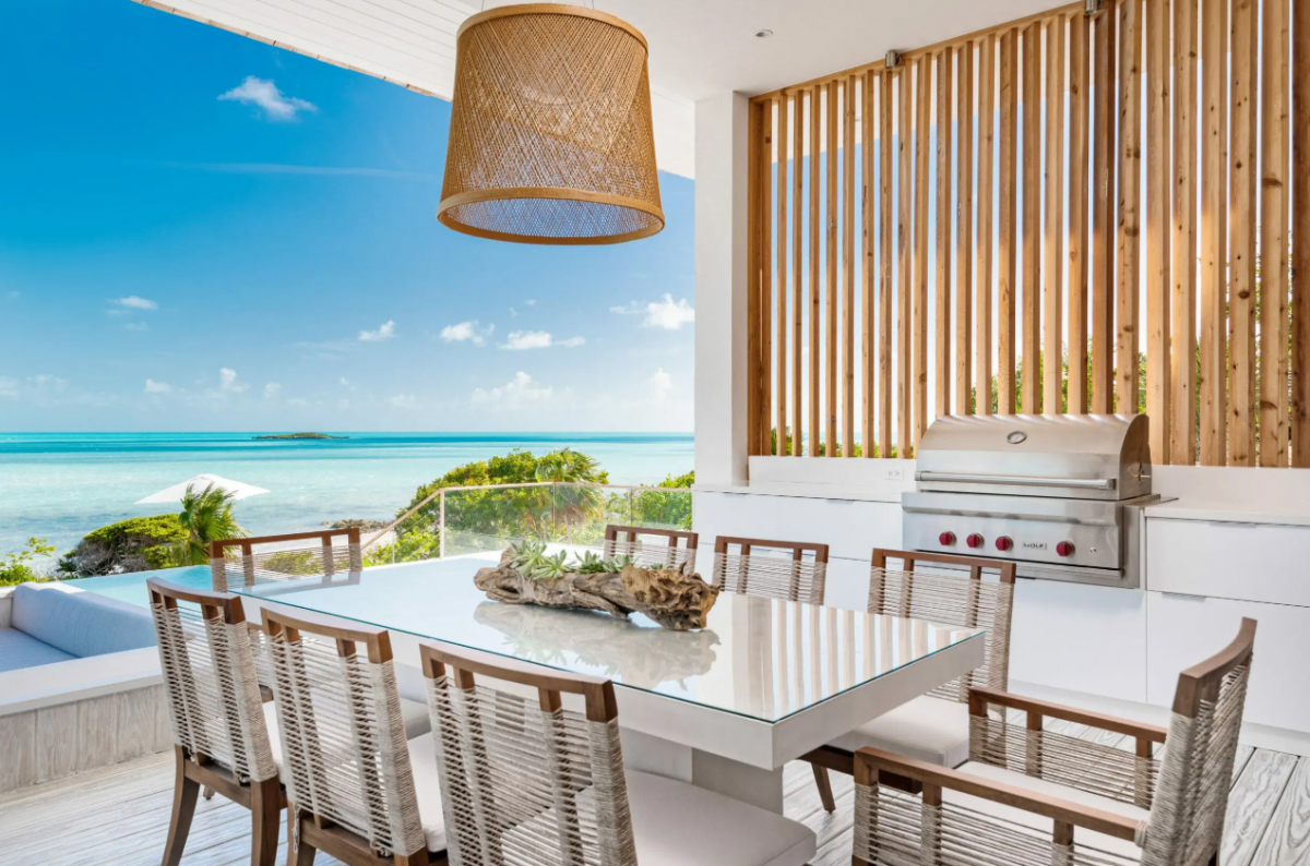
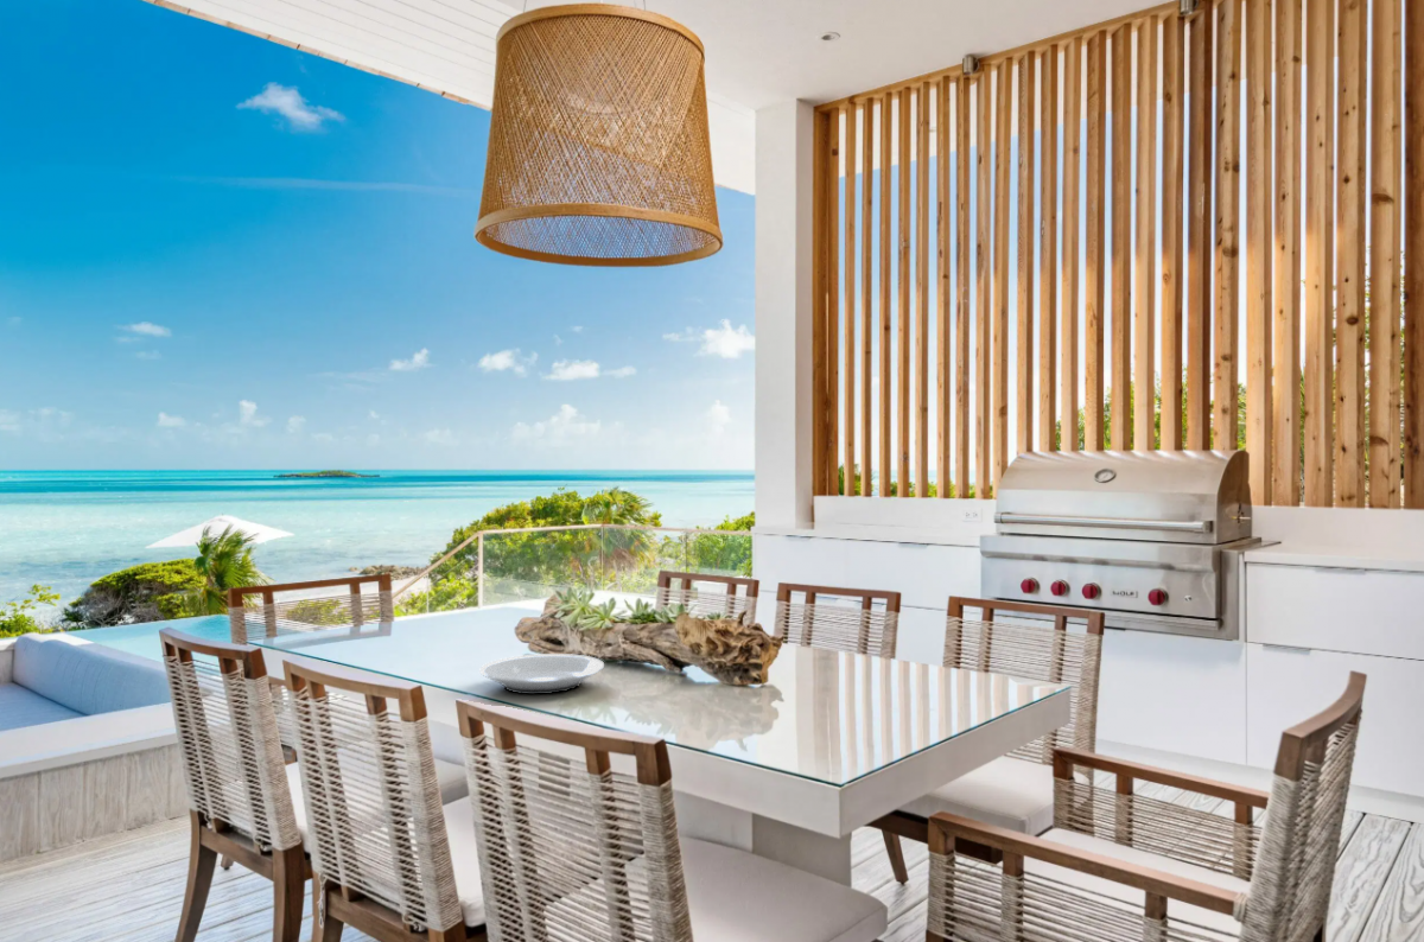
+ plate (542, 675)
